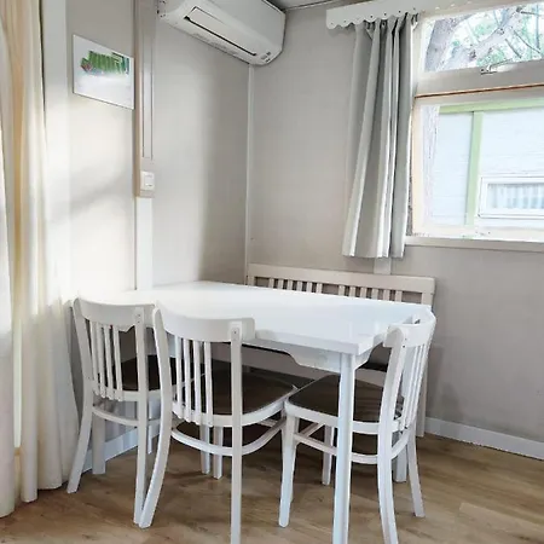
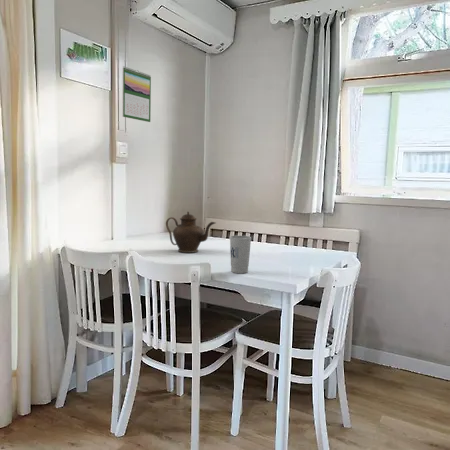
+ calendar (137, 94)
+ cup (240, 254)
+ teapot (189, 231)
